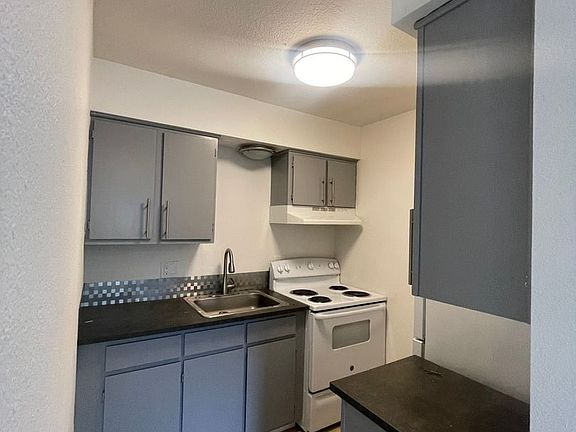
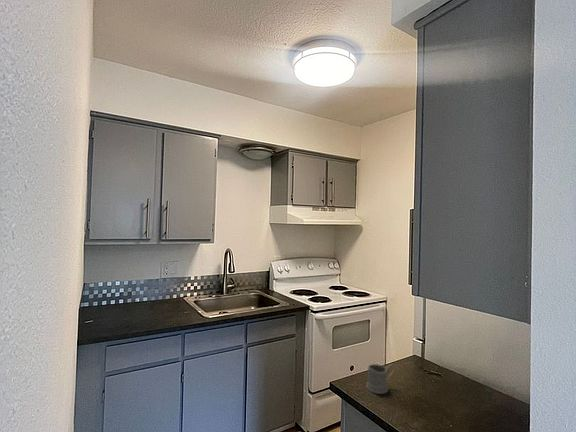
+ mug (380, 376)
